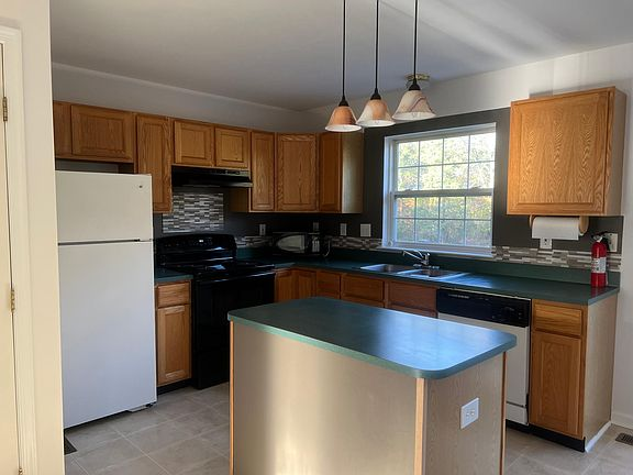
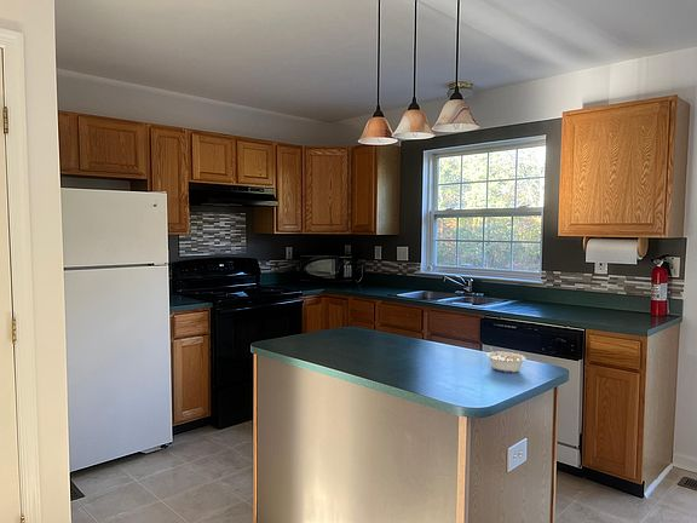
+ legume (503, 361)
